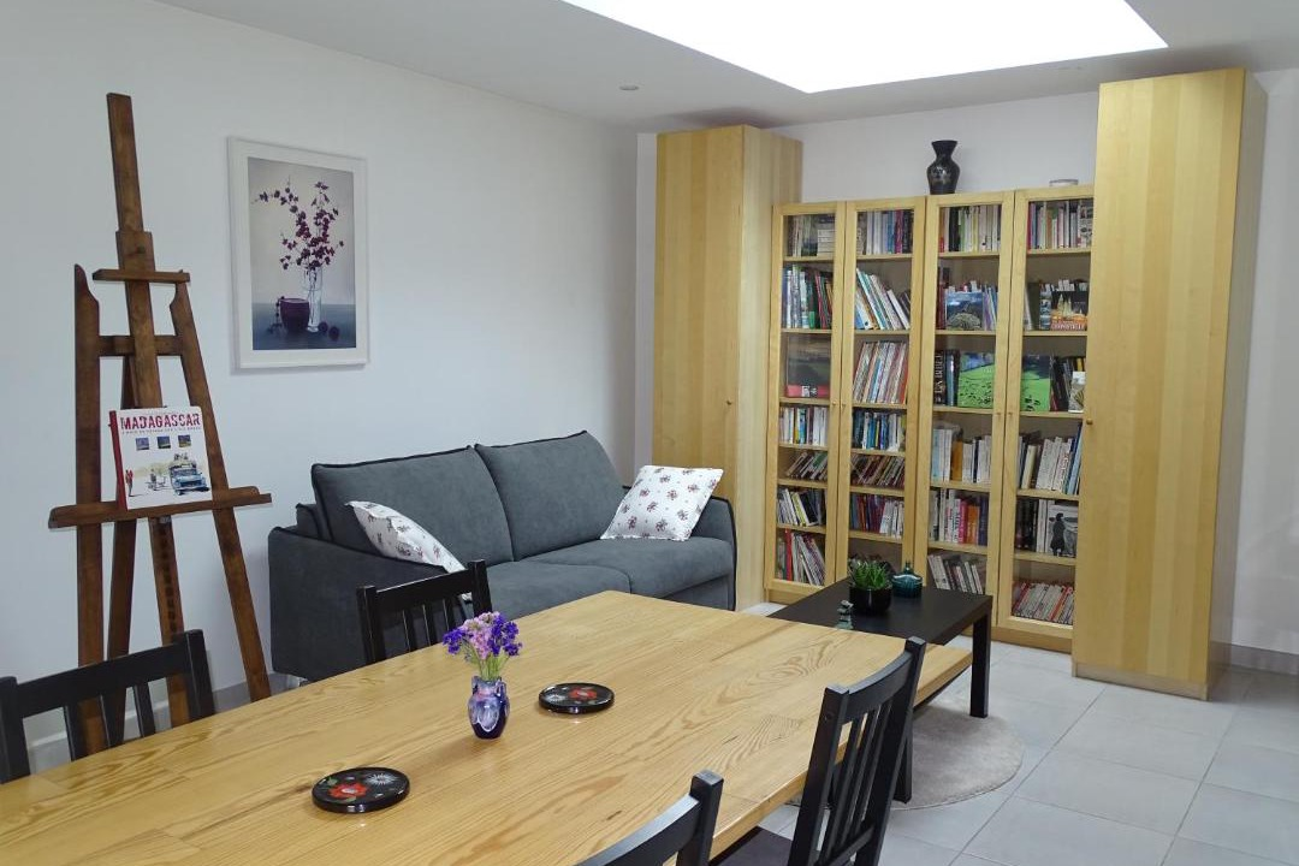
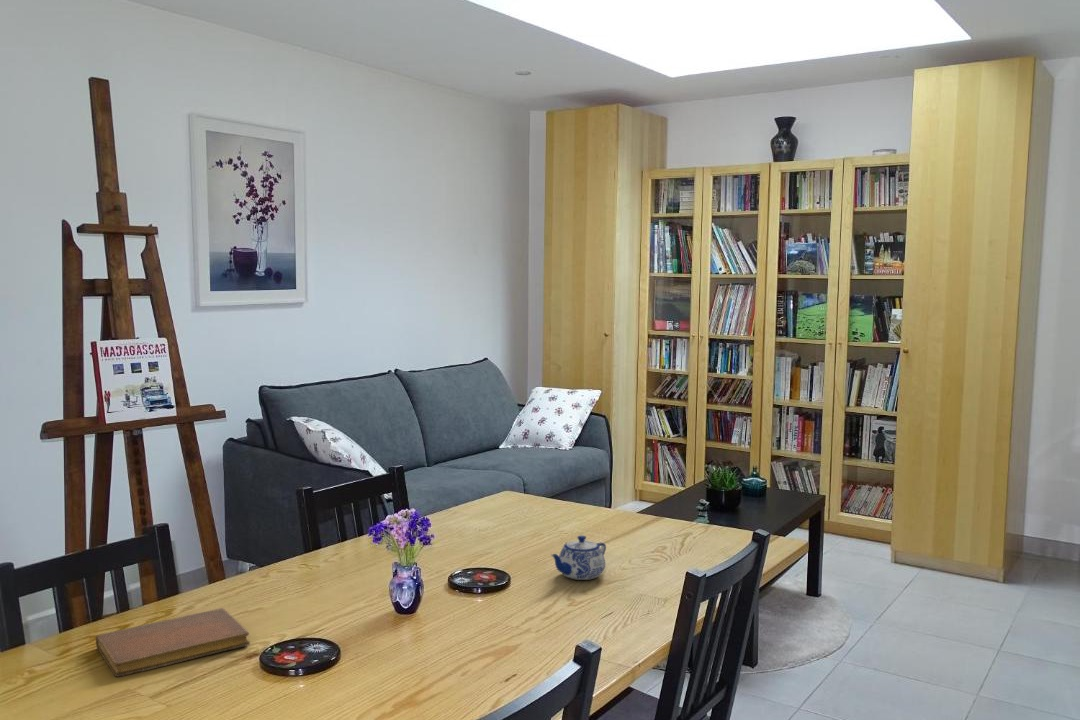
+ notebook (173, 639)
+ teapot (578, 556)
